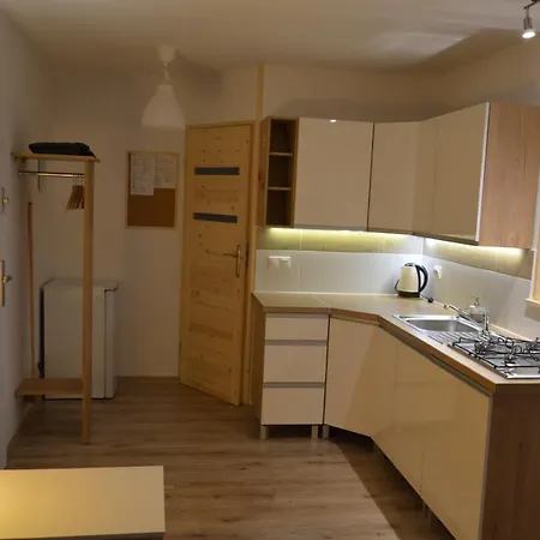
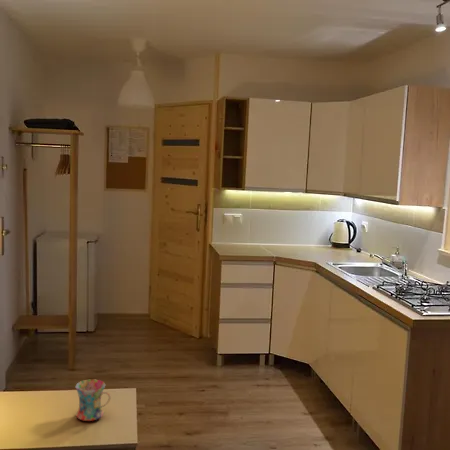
+ mug (93, 401)
